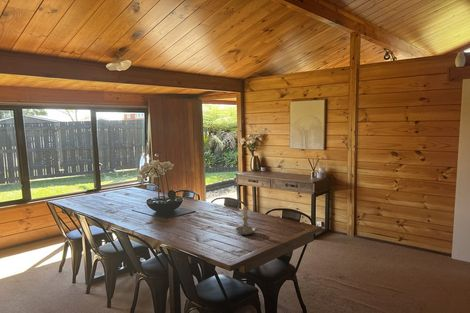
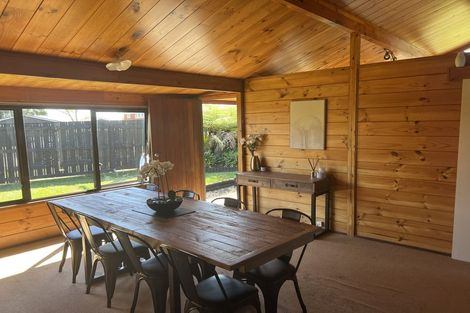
- candle (245, 219)
